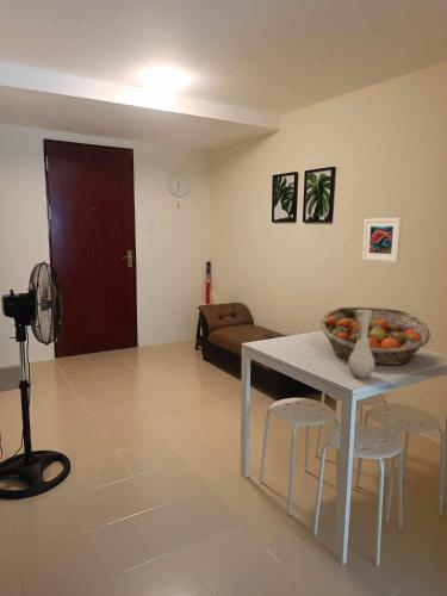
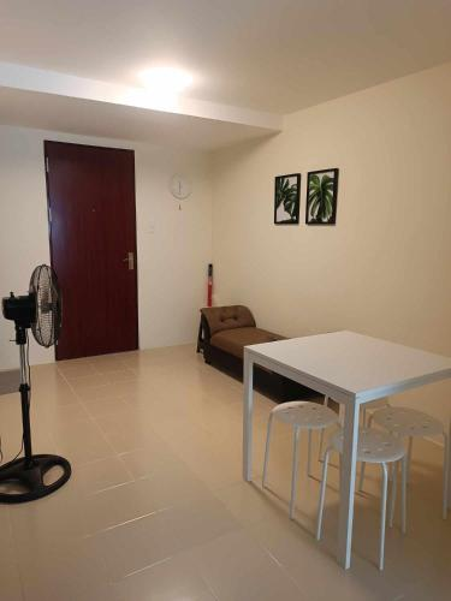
- fruit basket (372, 334)
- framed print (380, 240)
- vase (362, 343)
